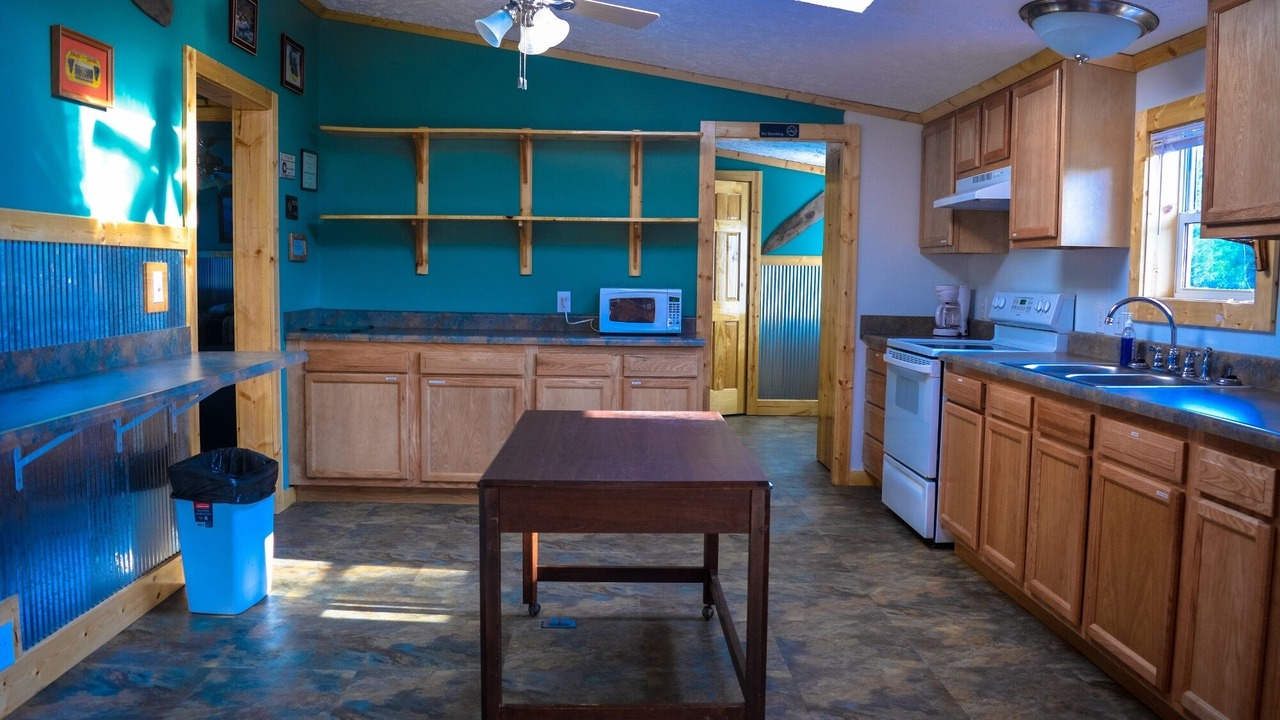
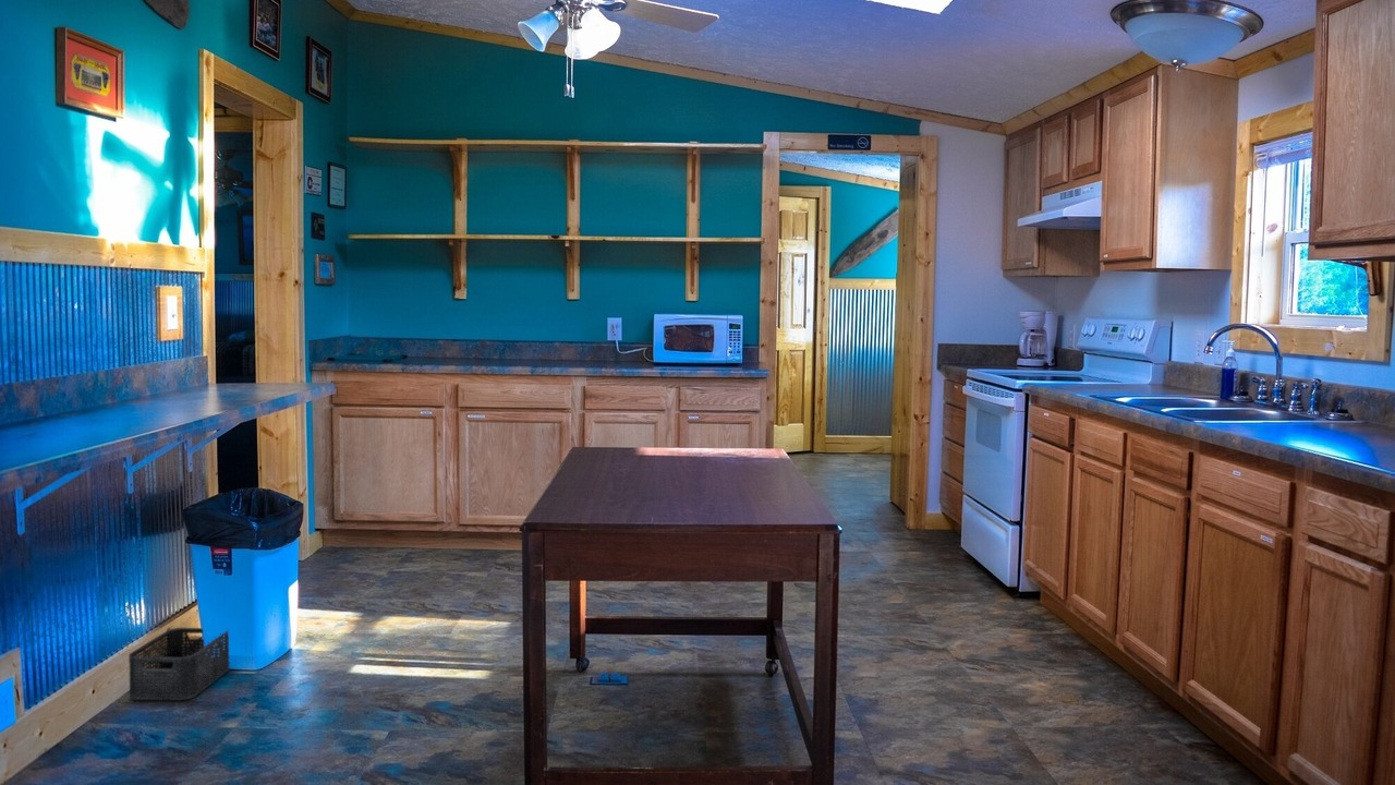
+ storage bin (181, 662)
